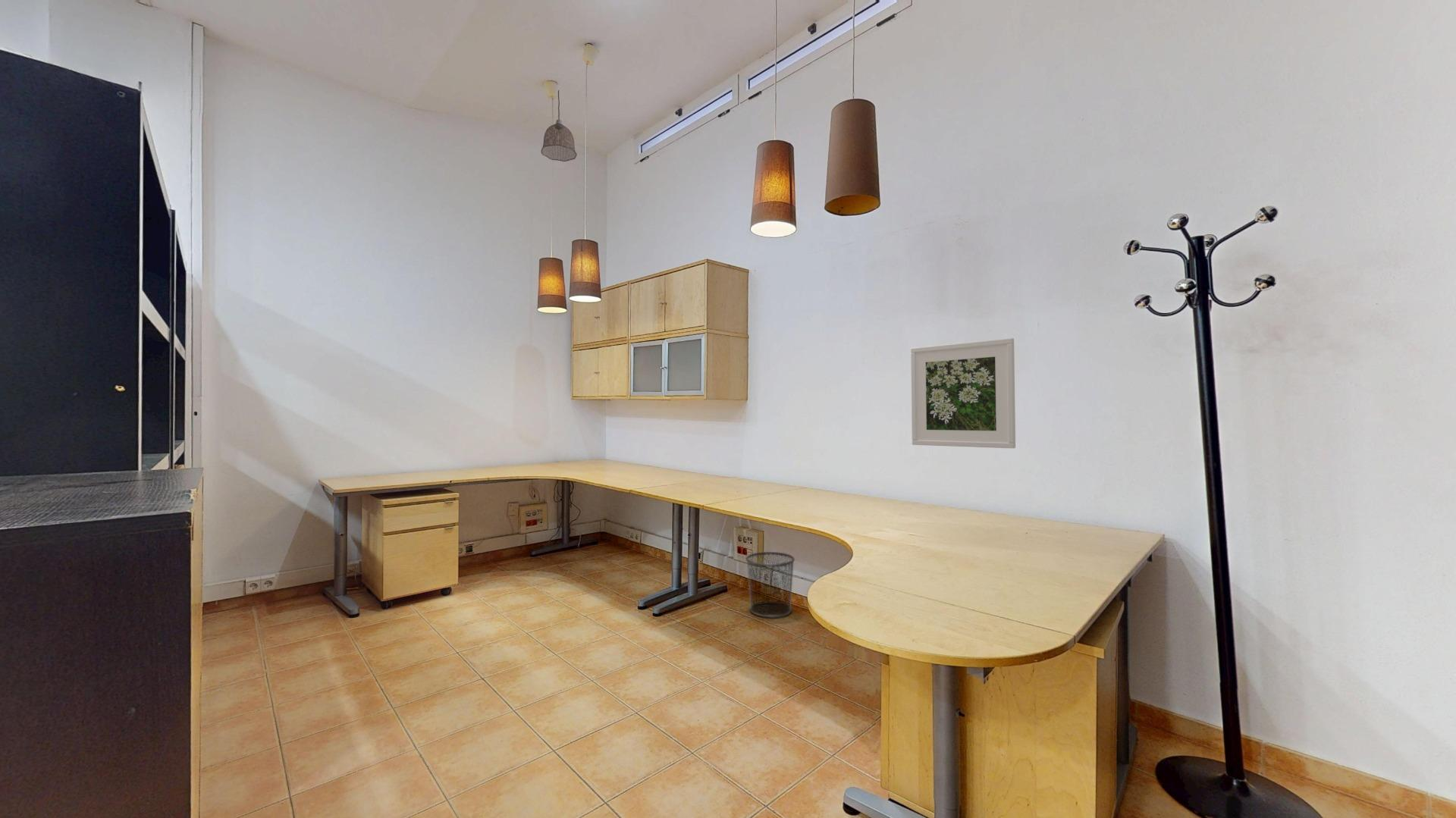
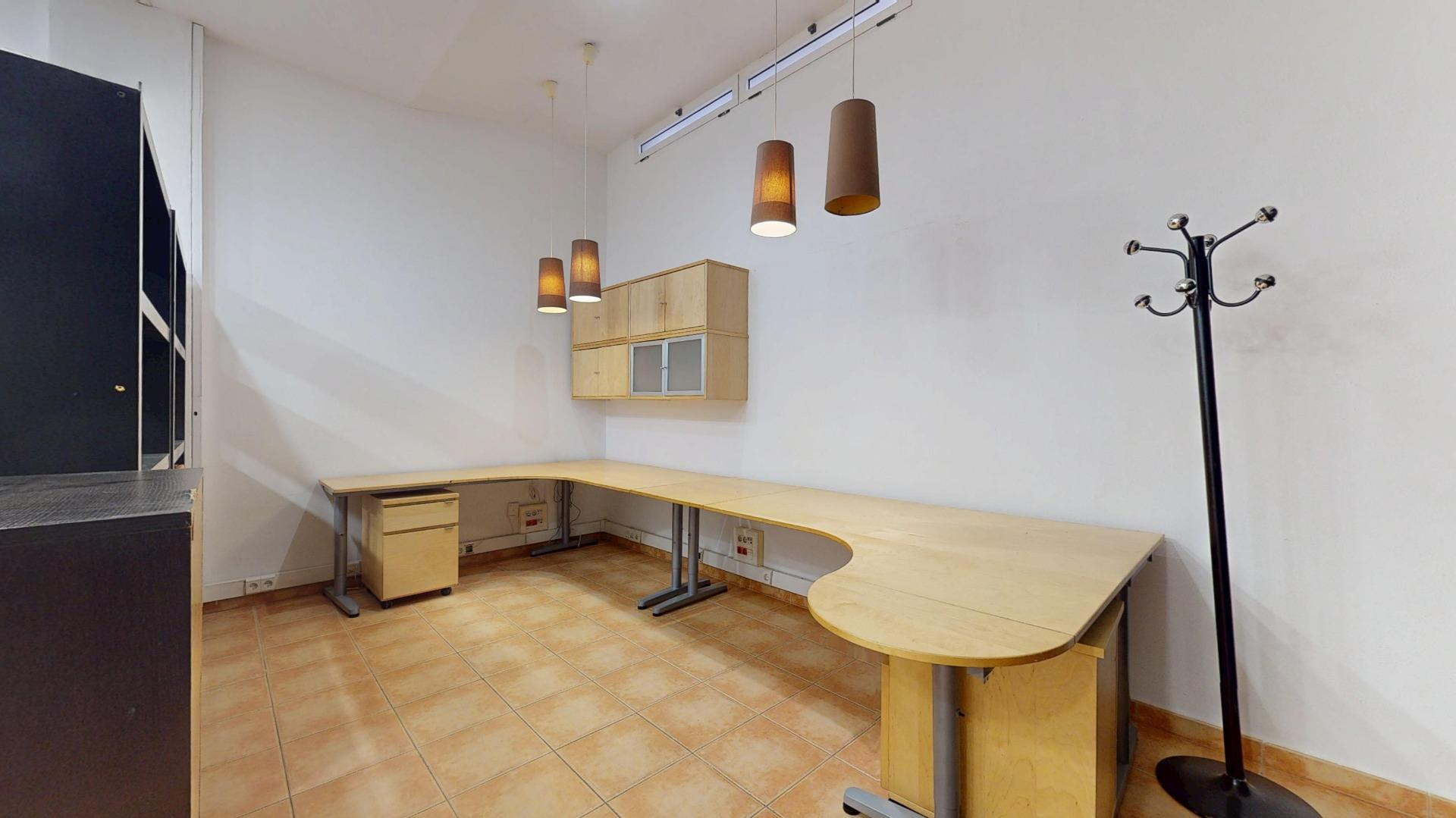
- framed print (959, 394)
- waste bin (770, 584)
- pendant lamp (558, 122)
